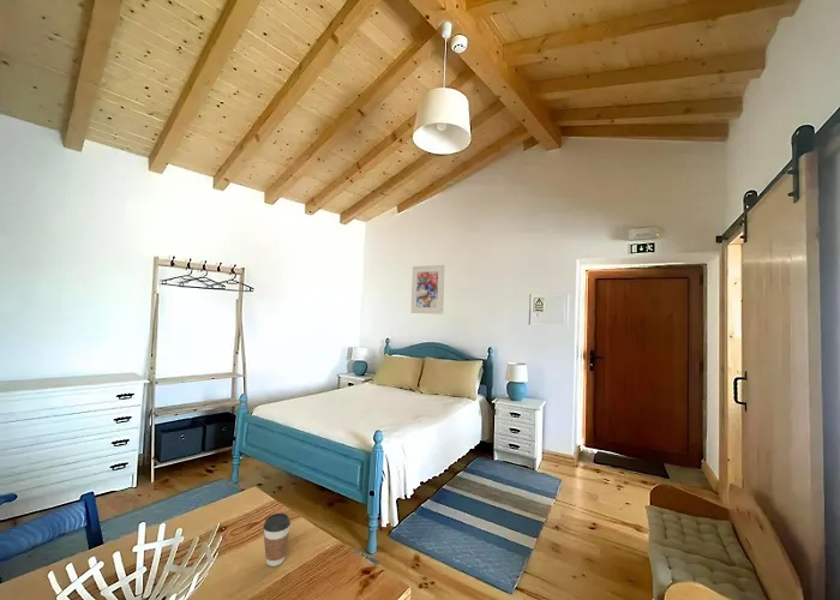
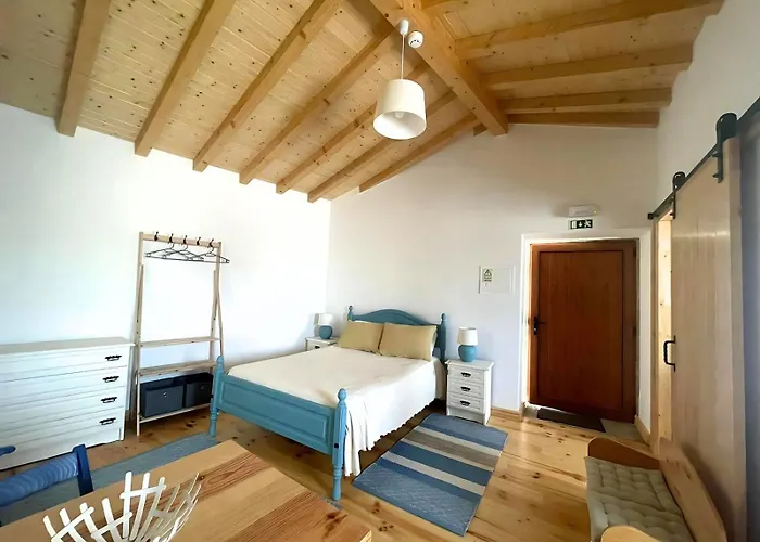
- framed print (427, 289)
- coffee cup (276, 540)
